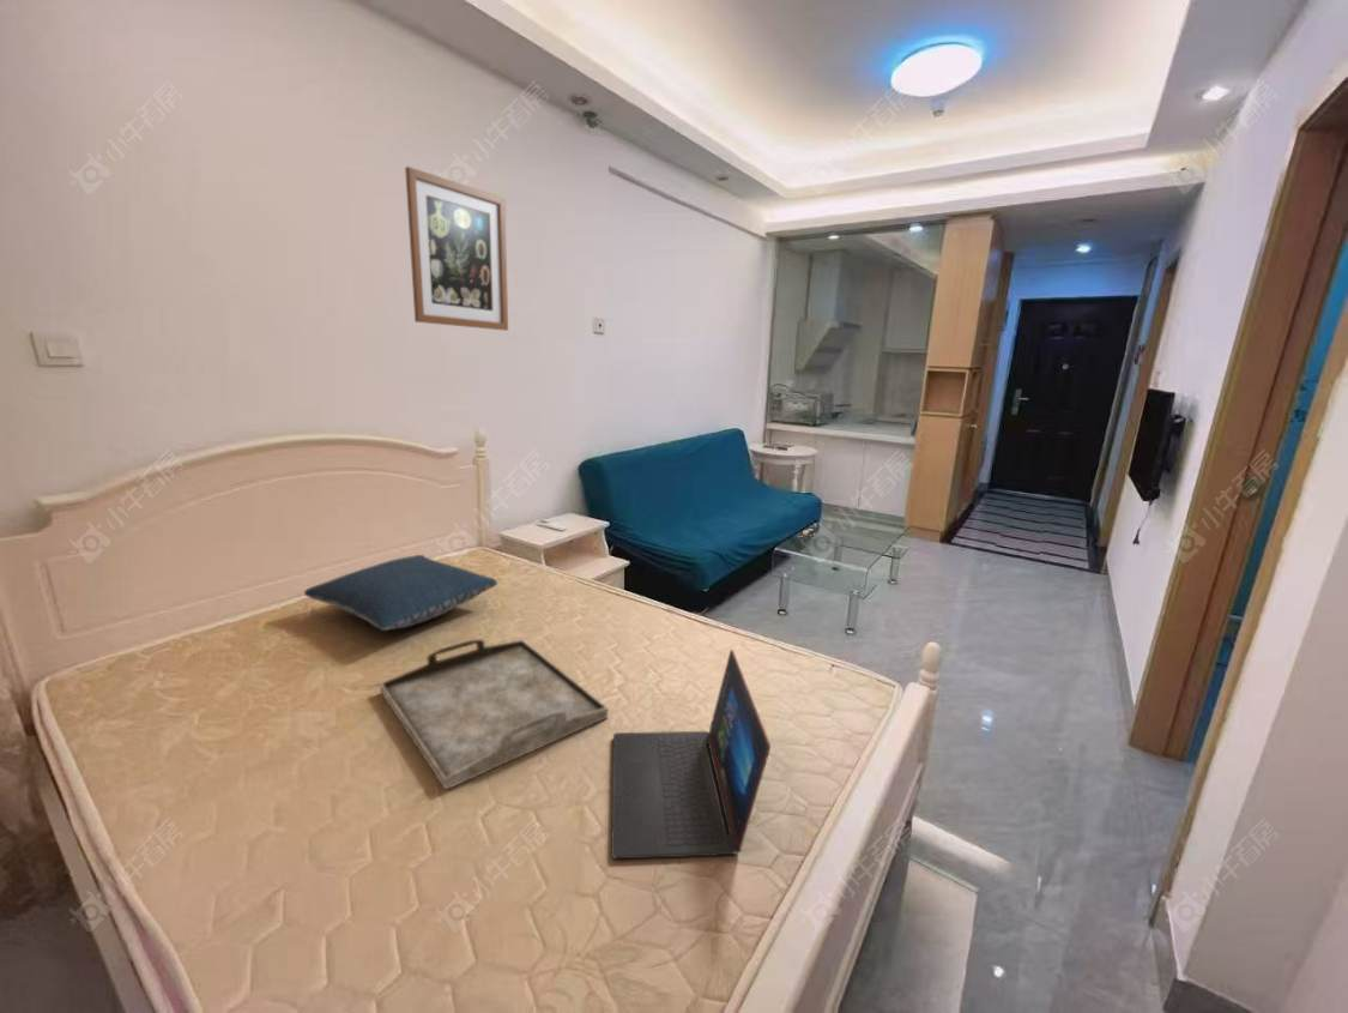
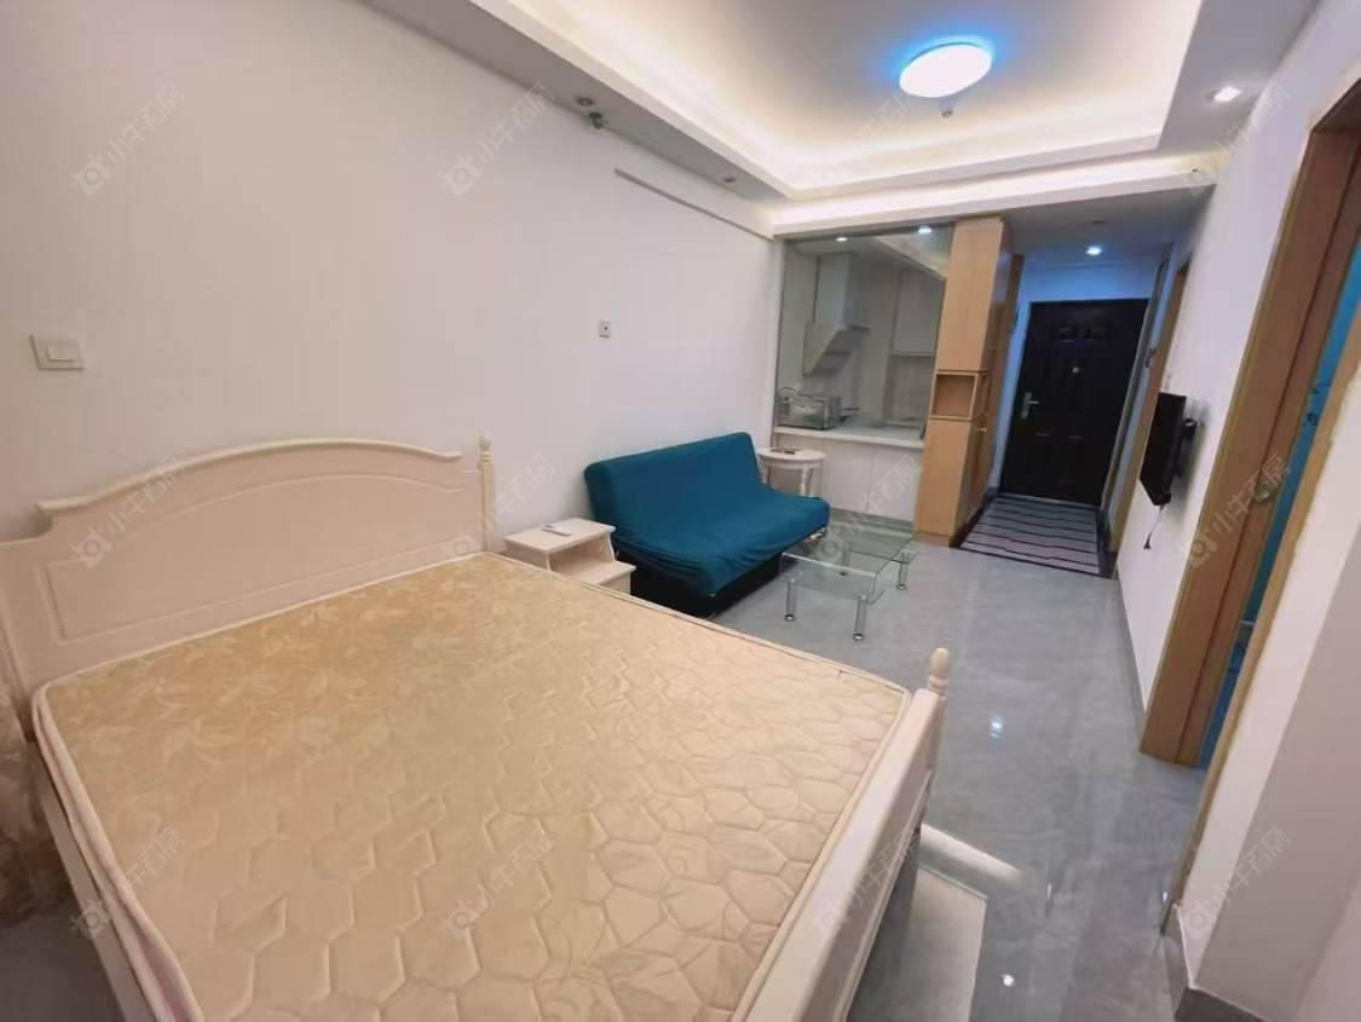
- wall art (461, 257)
- laptop (679, 740)
- pillow (405, 589)
- serving tray (491, 691)
